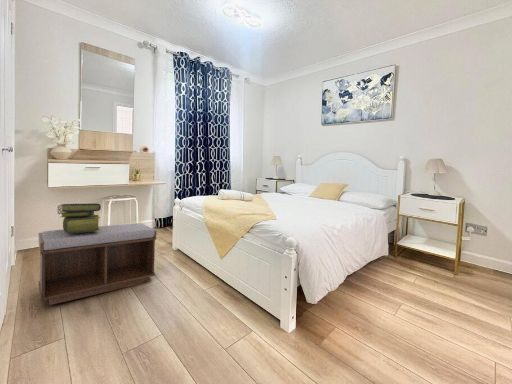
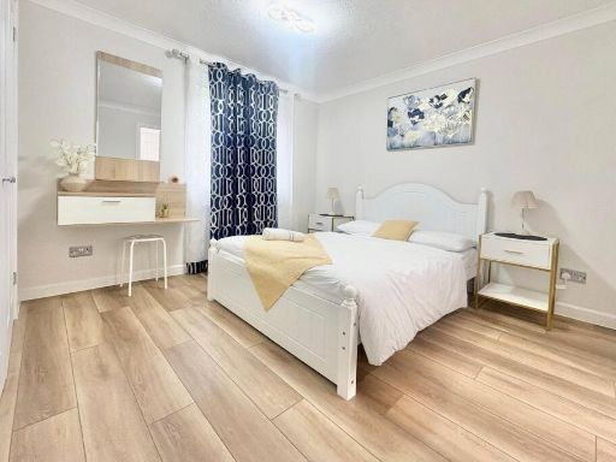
- stack of books (79, 216)
- bench (100, 257)
